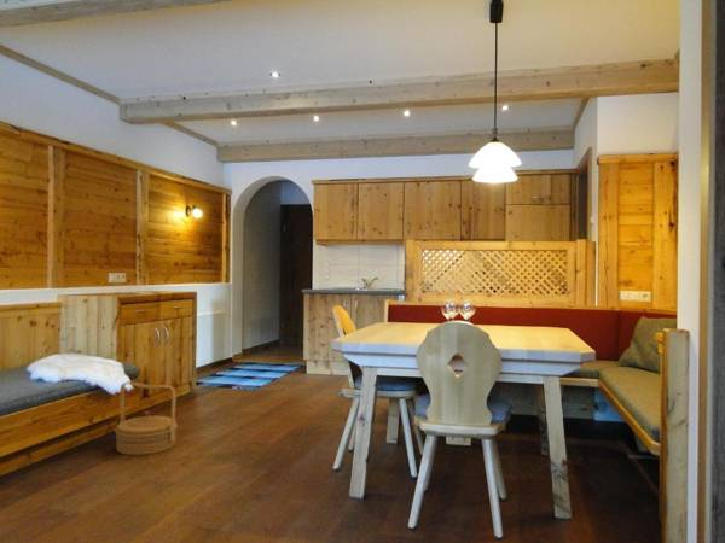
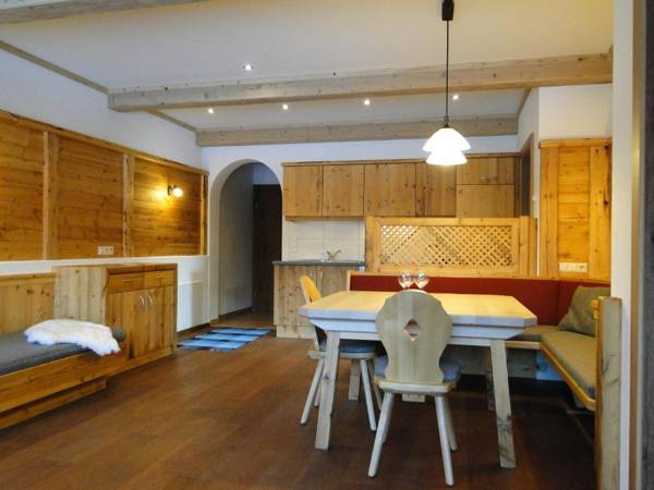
- woven basket (146, 414)
